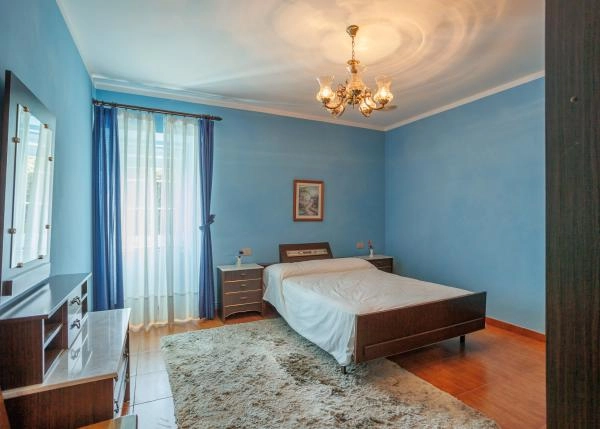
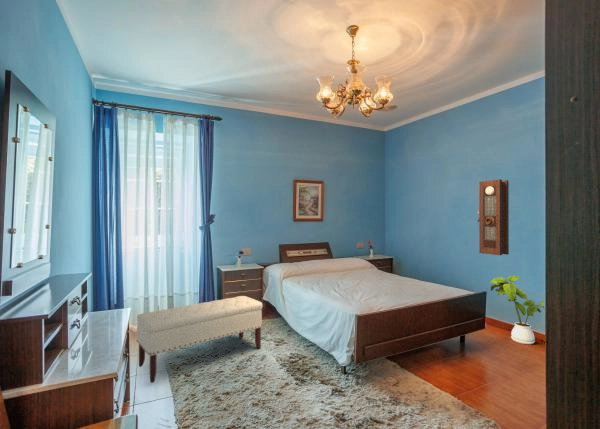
+ house plant (519, 309)
+ bench (203, 331)
+ pendulum clock (489, 217)
